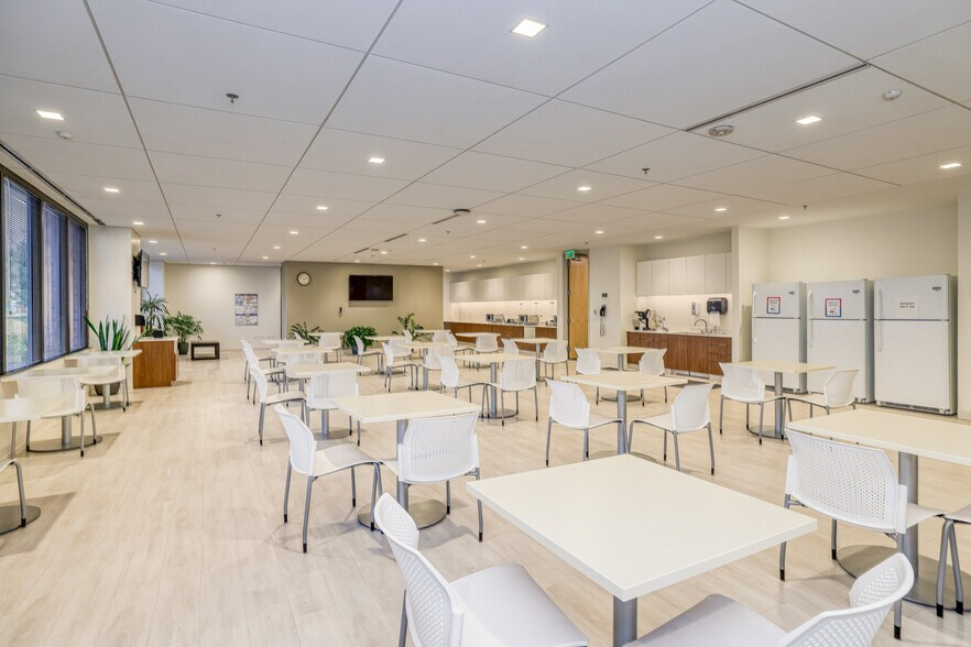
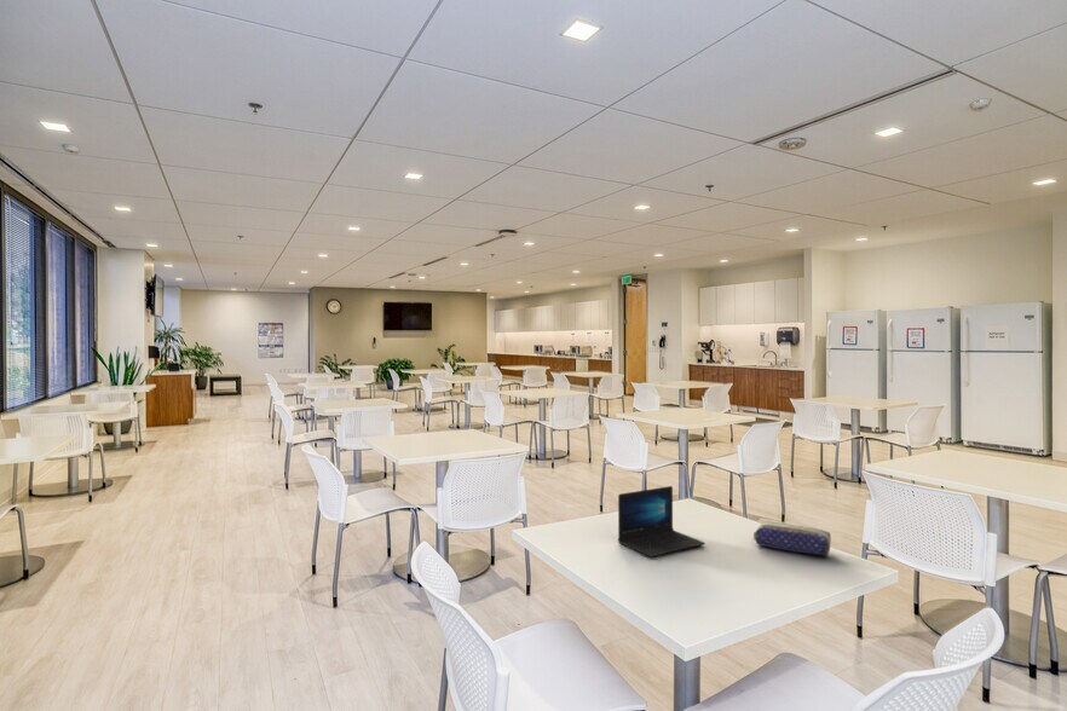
+ laptop (661, 519)
+ pencil case (791, 537)
